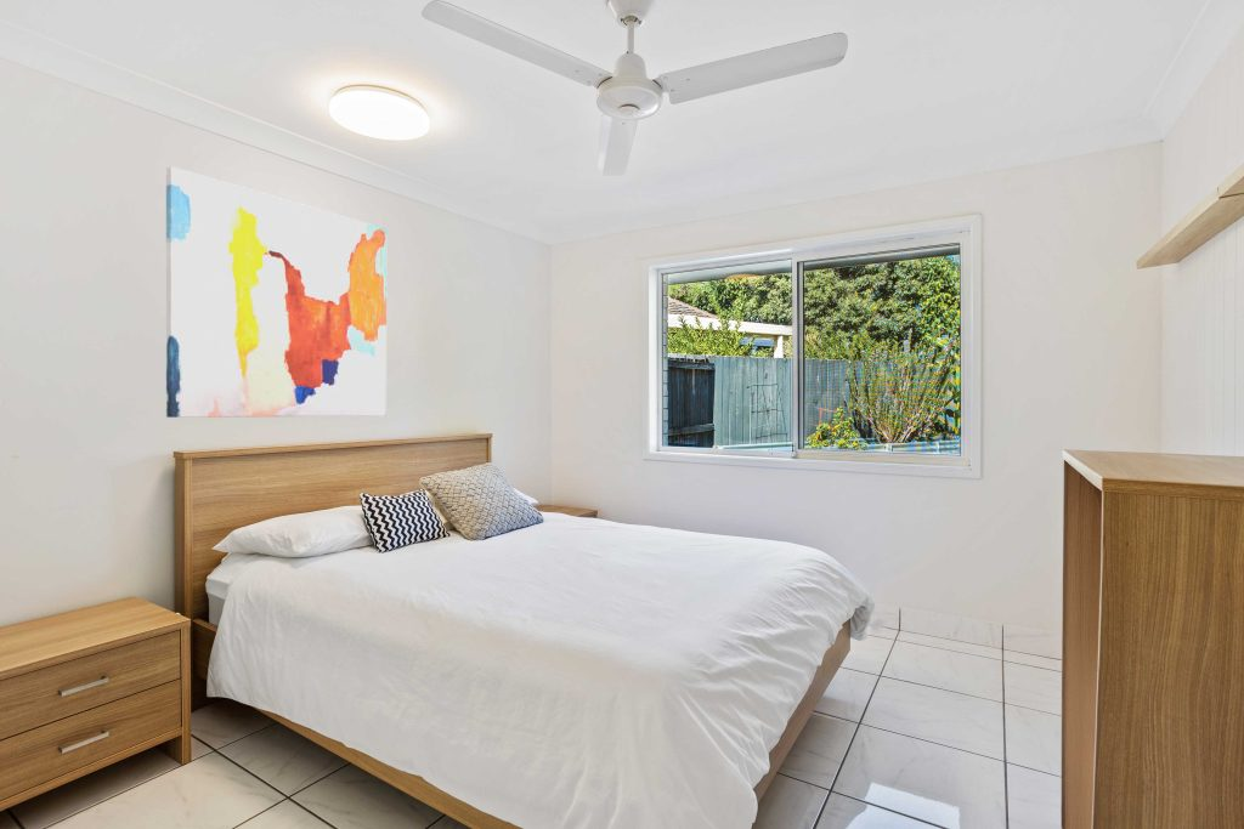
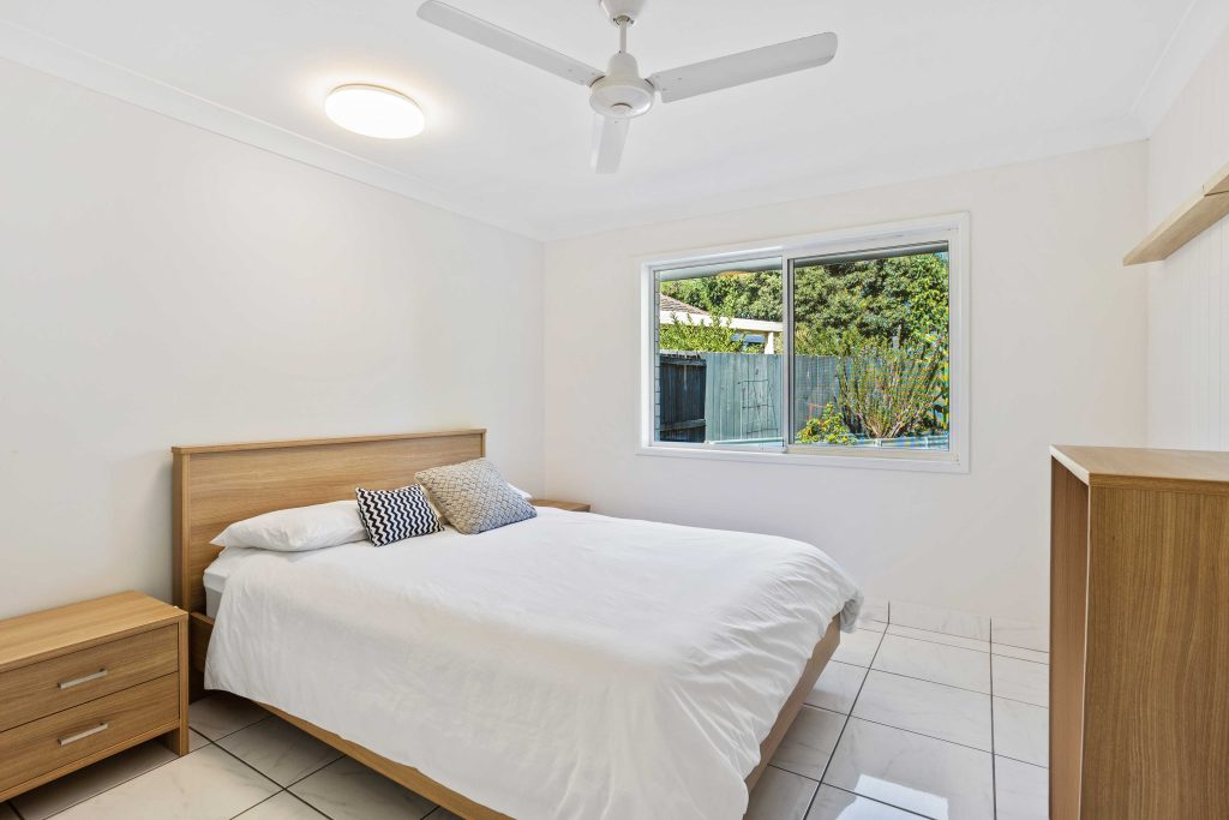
- wall art (292, 310)
